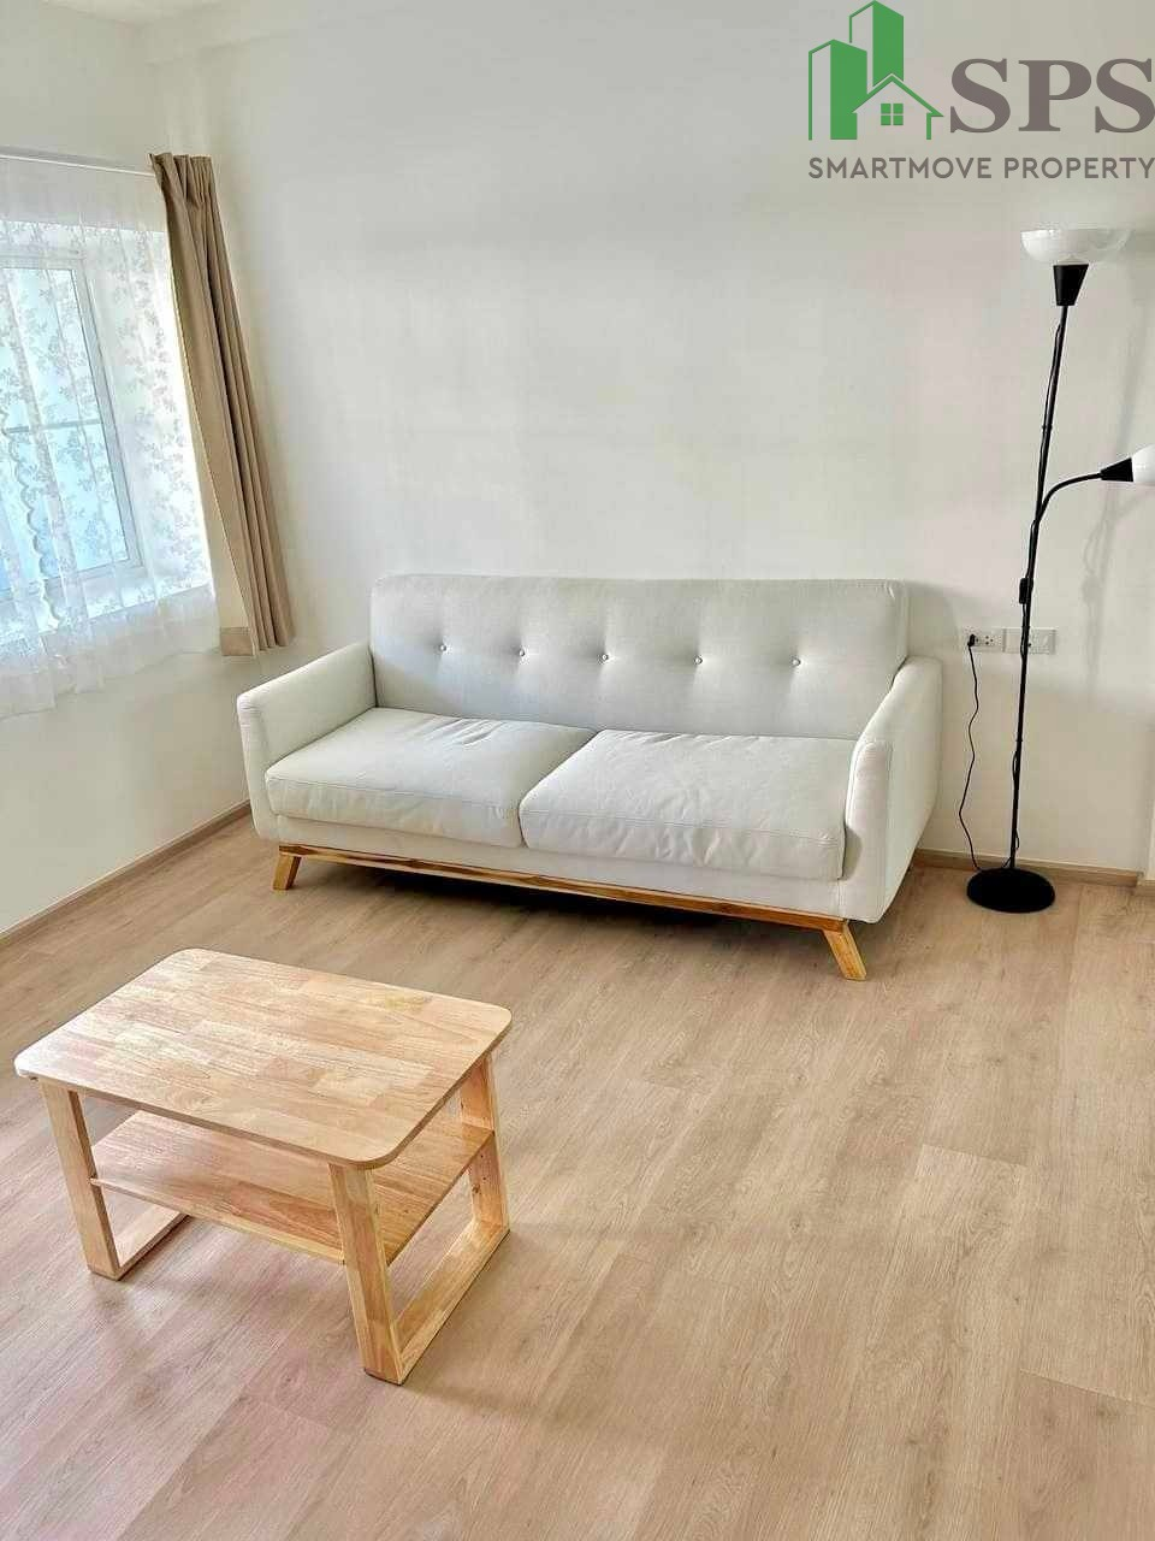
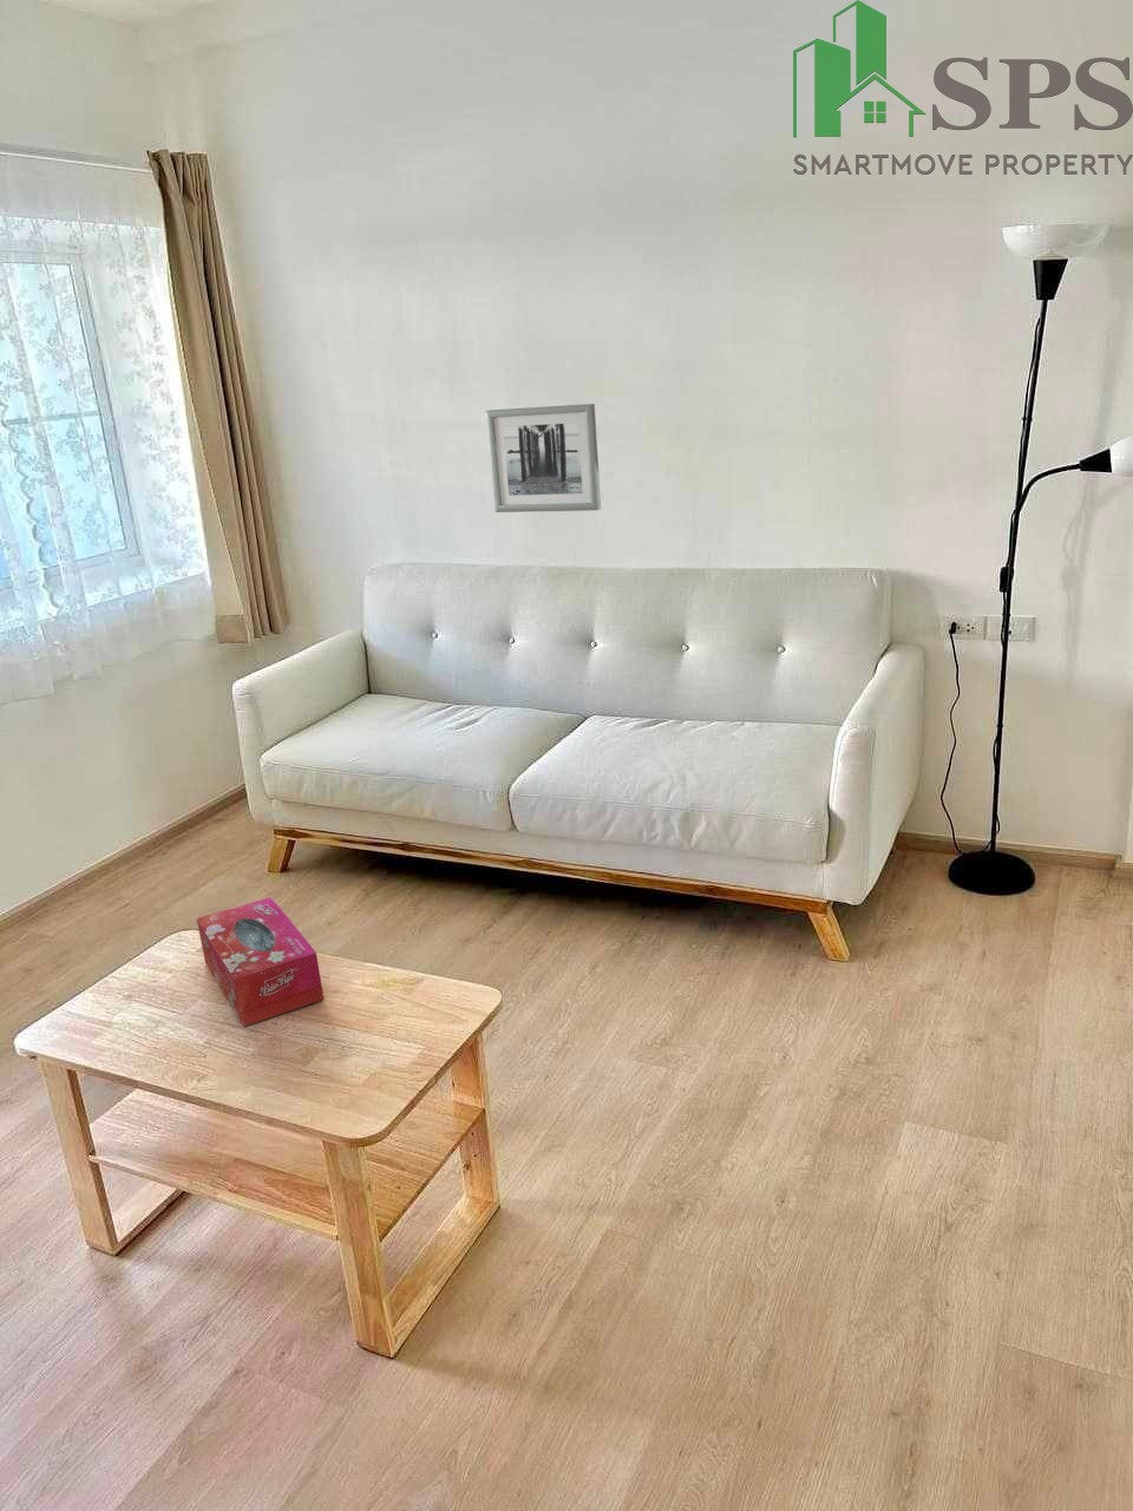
+ wall art (543, 459)
+ tissue box (257, 958)
